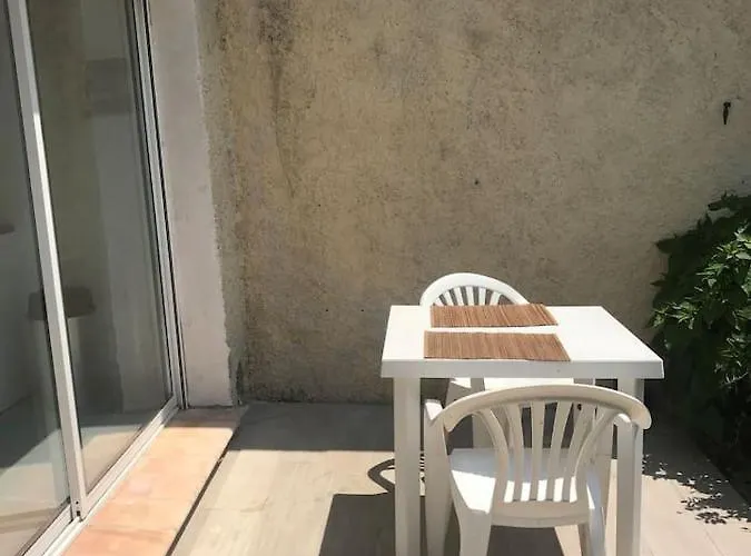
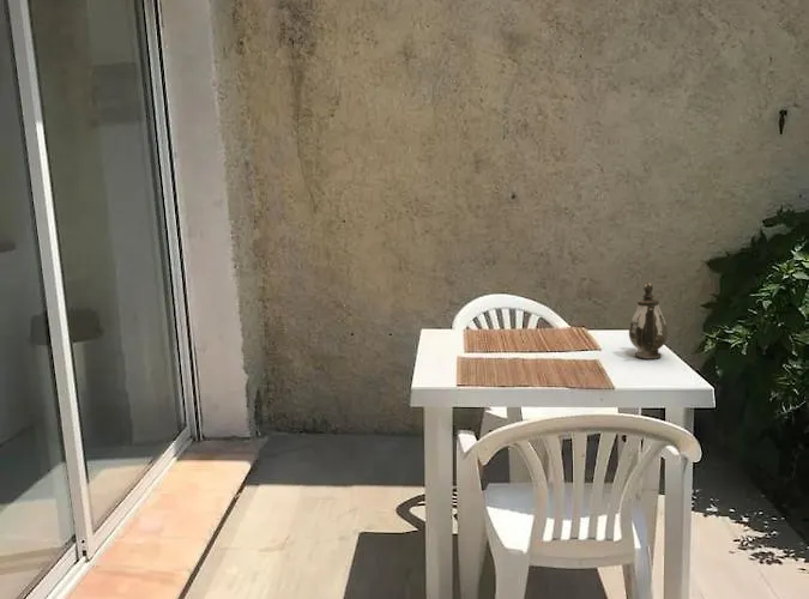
+ teapot (648, 320)
